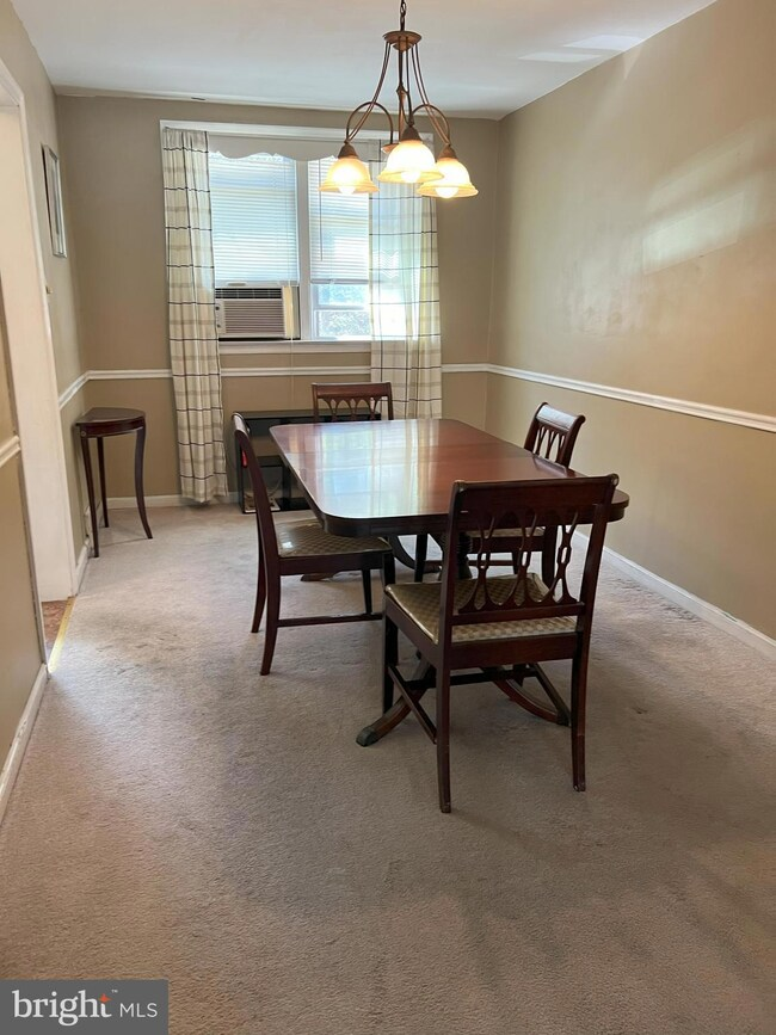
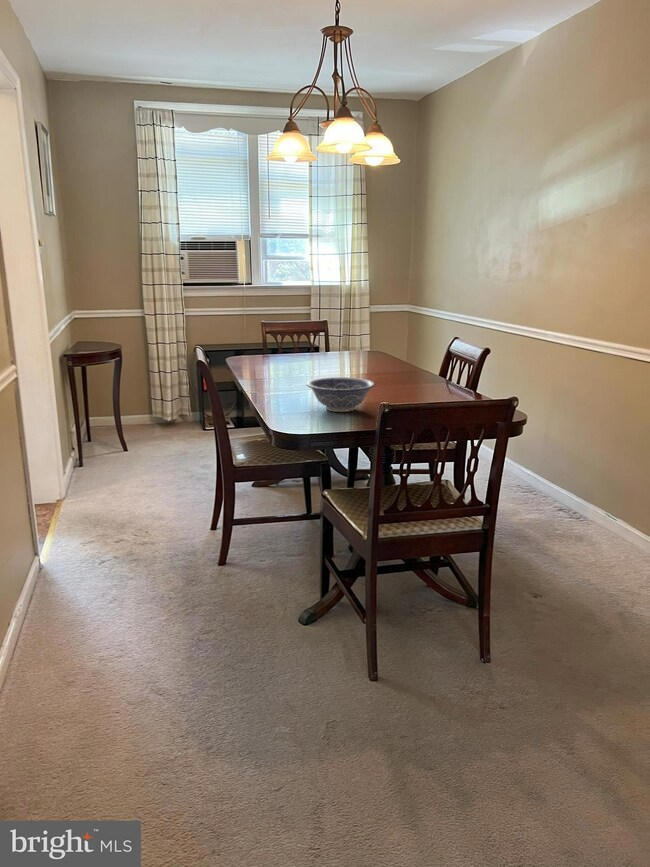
+ decorative bowl (340, 396)
